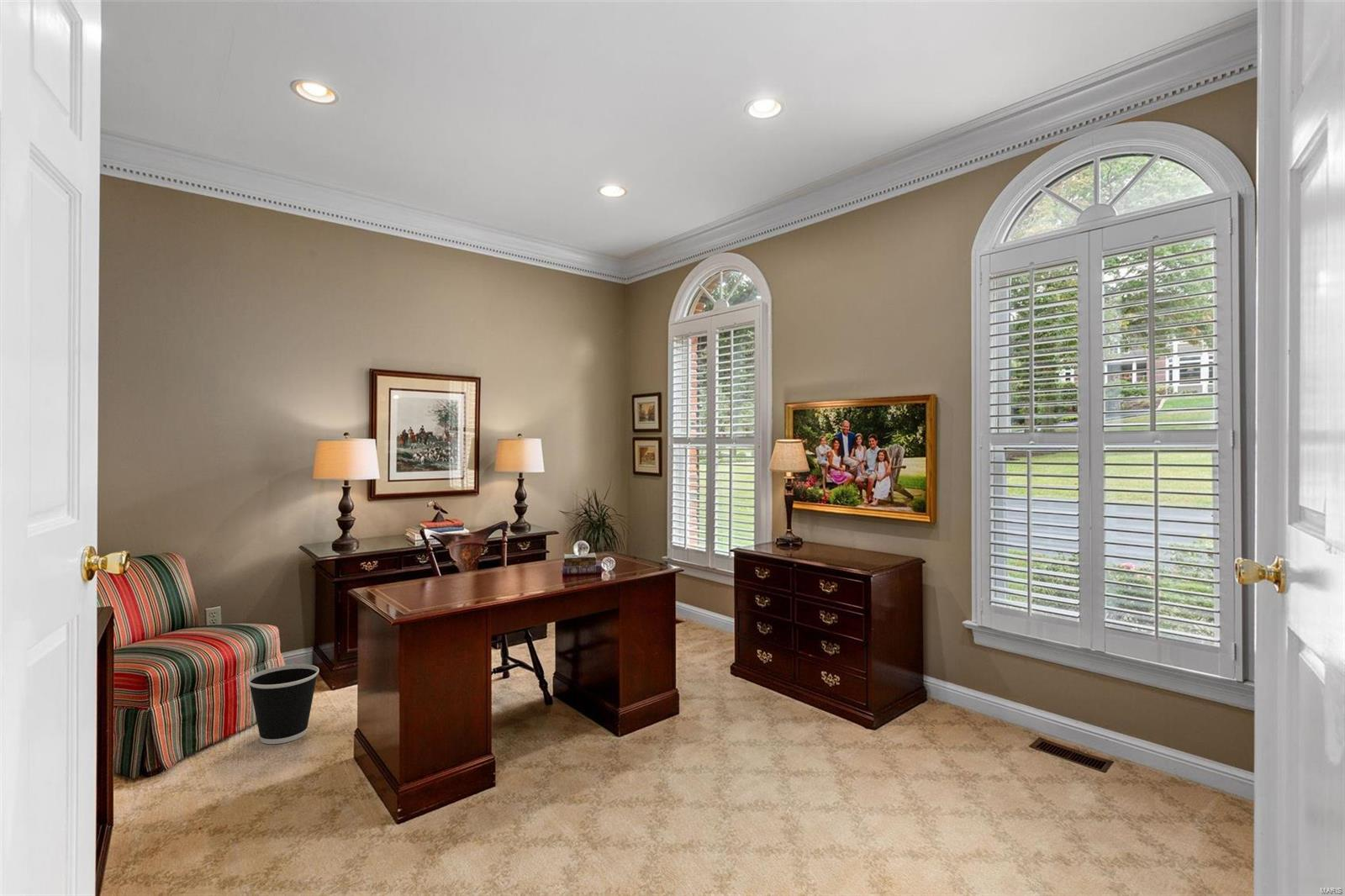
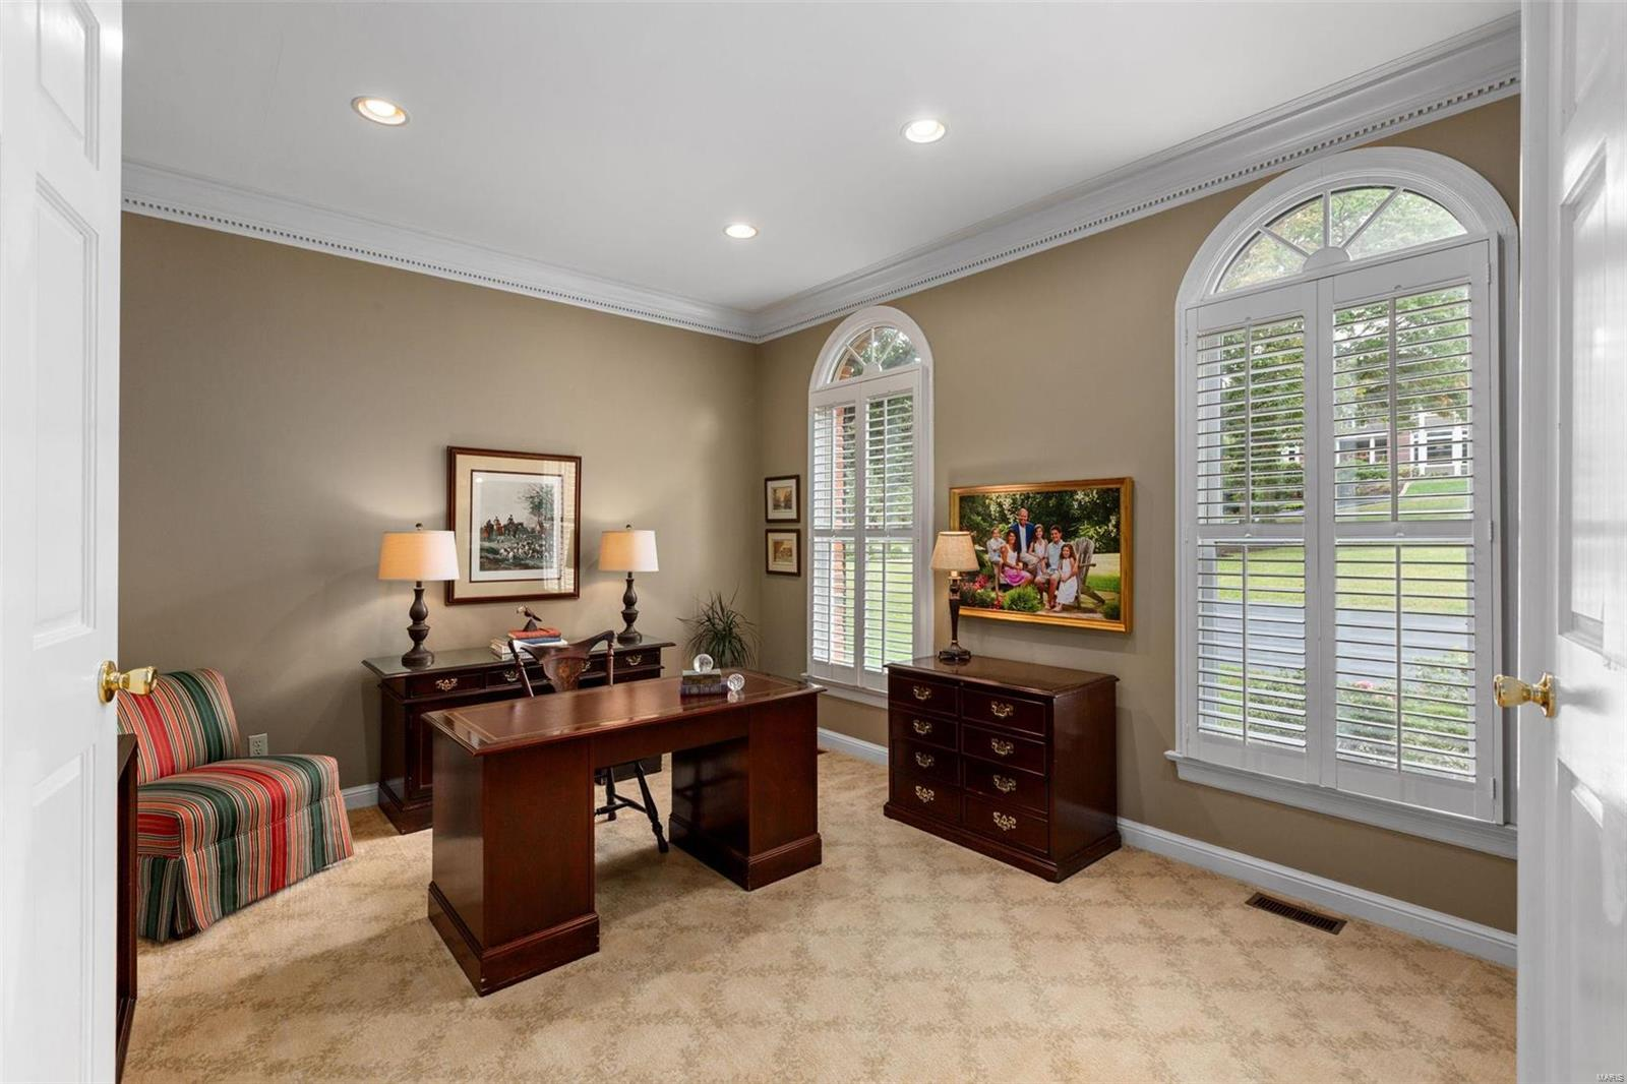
- wastebasket (283, 704)
